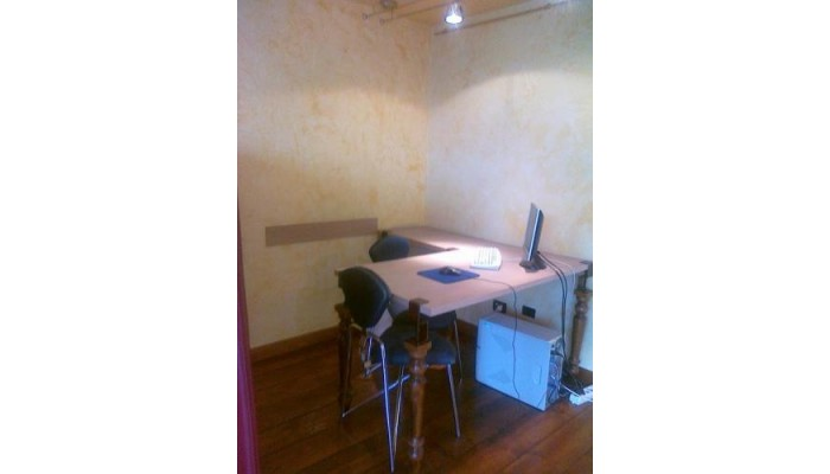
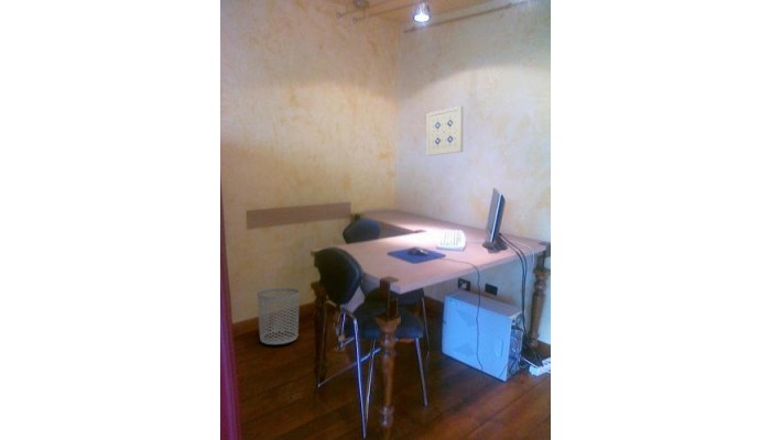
+ wall art (444, 132)
+ waste bin (279, 316)
